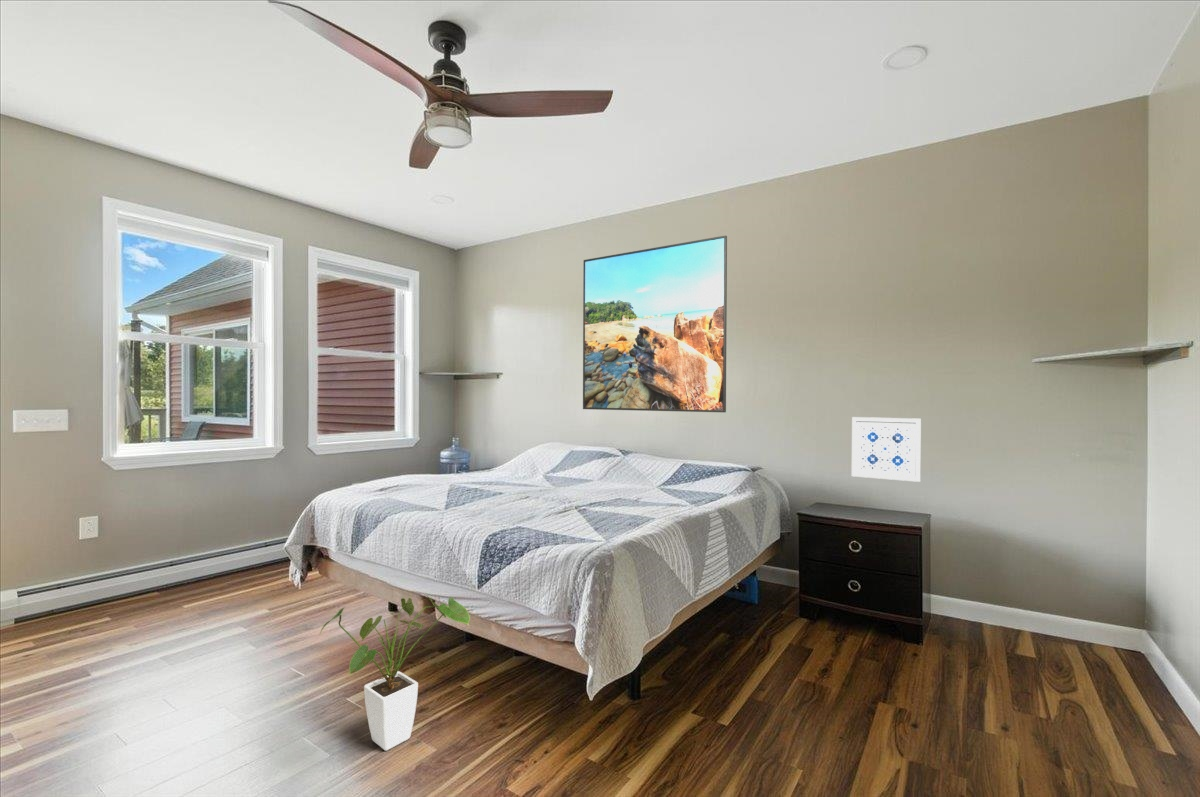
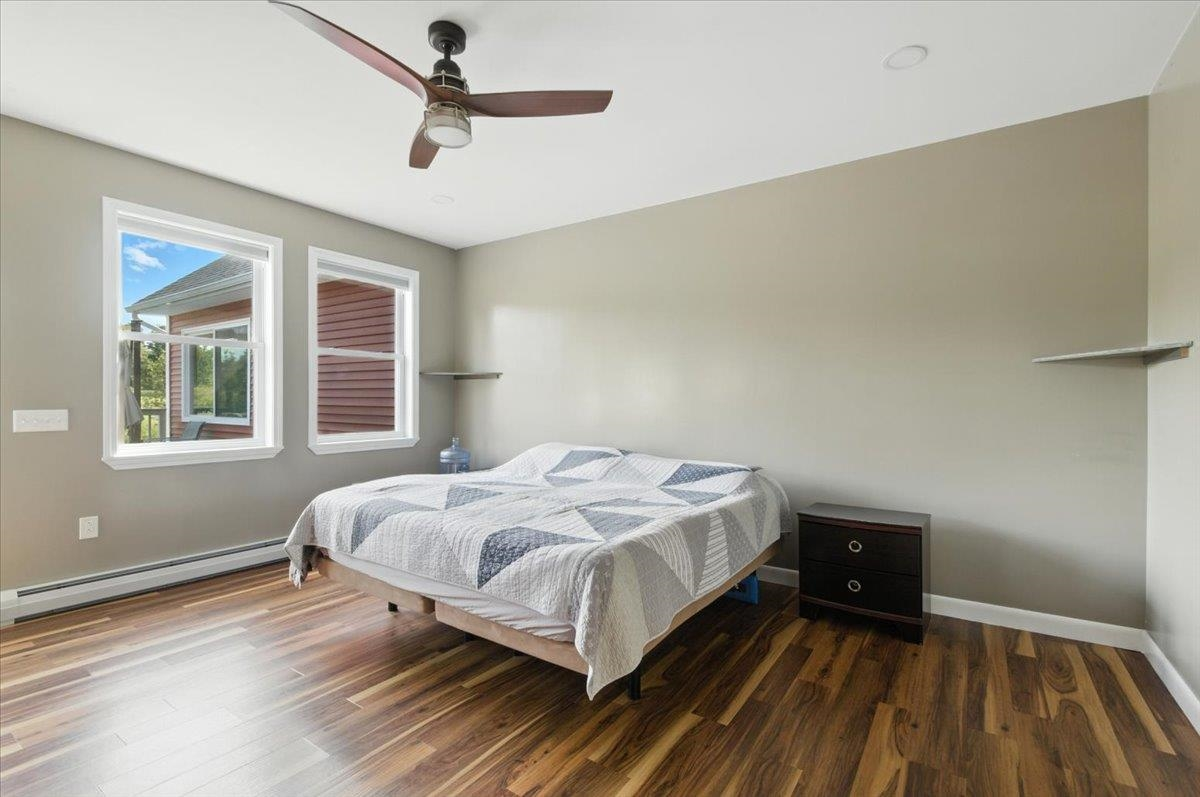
- house plant (398, 672)
- wall art (885, 448)
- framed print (648, 329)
